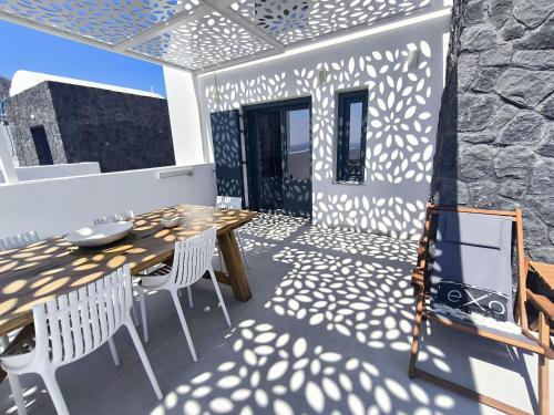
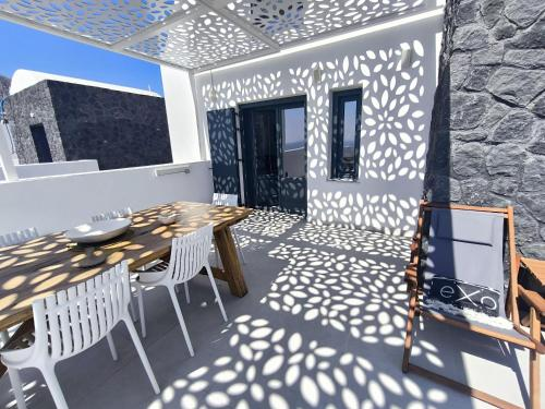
+ candle holder (94, 255)
